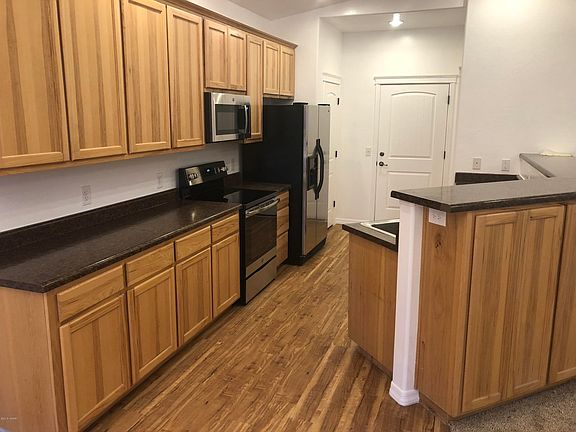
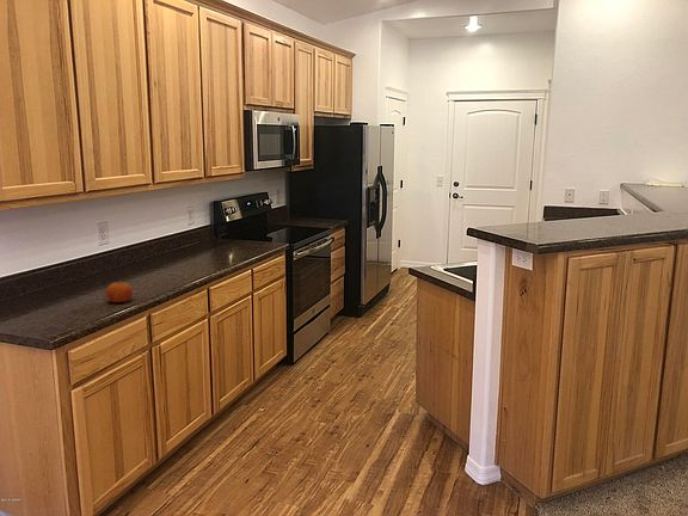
+ fruit (118, 291)
